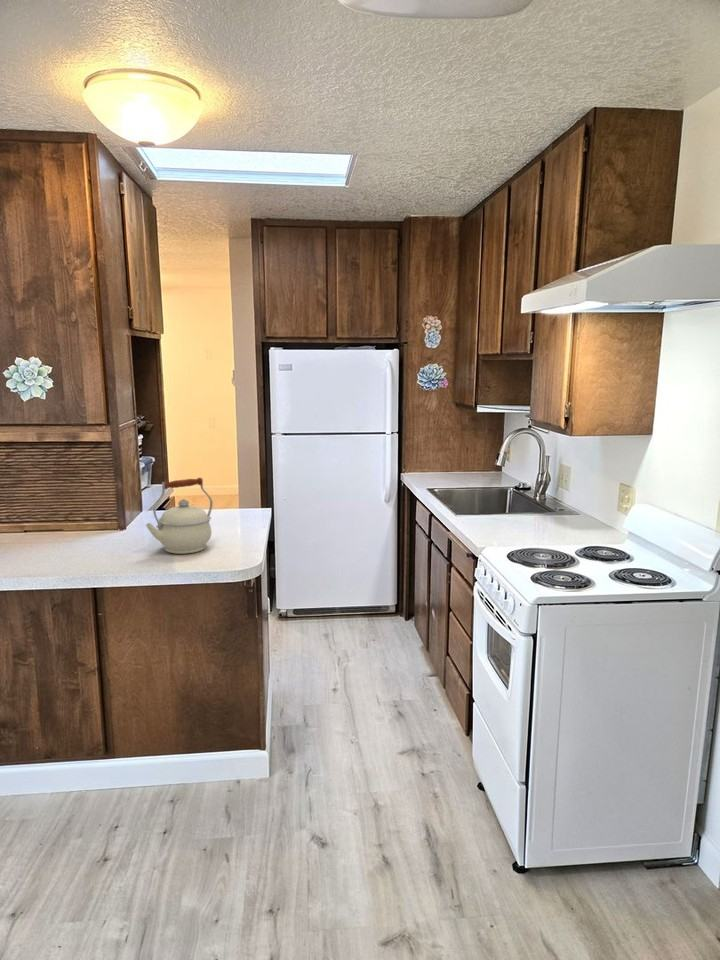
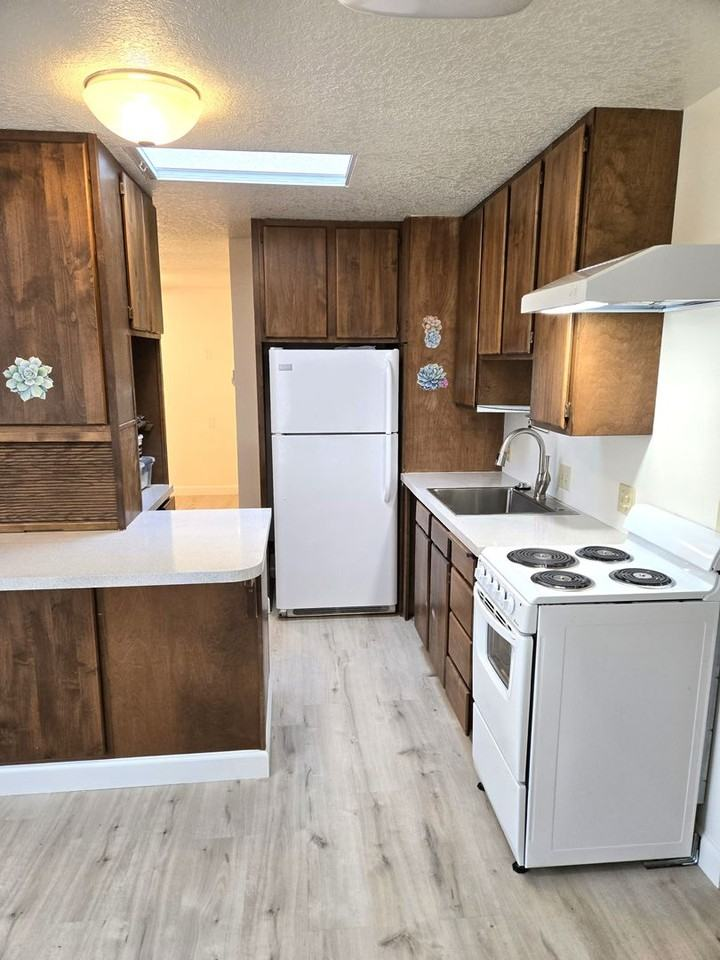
- kettle (179, 514)
